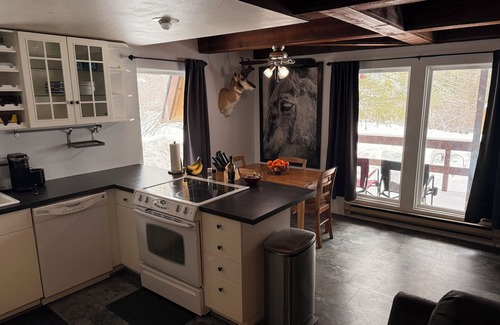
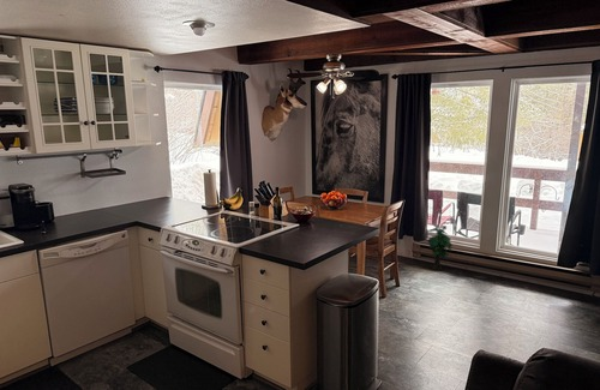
+ decorative plant (438, 246)
